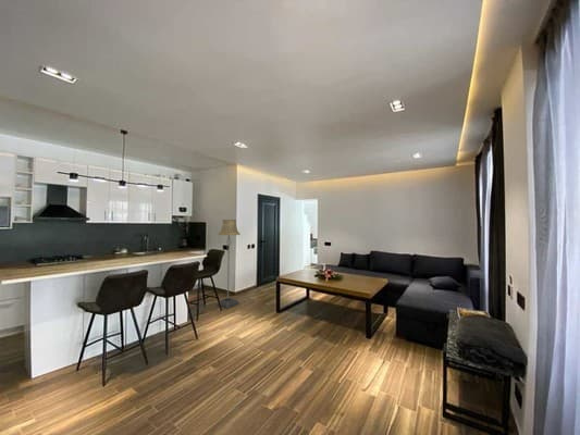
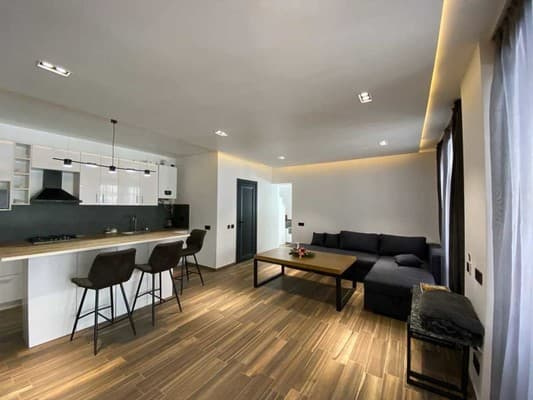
- floor lamp (229, 261)
